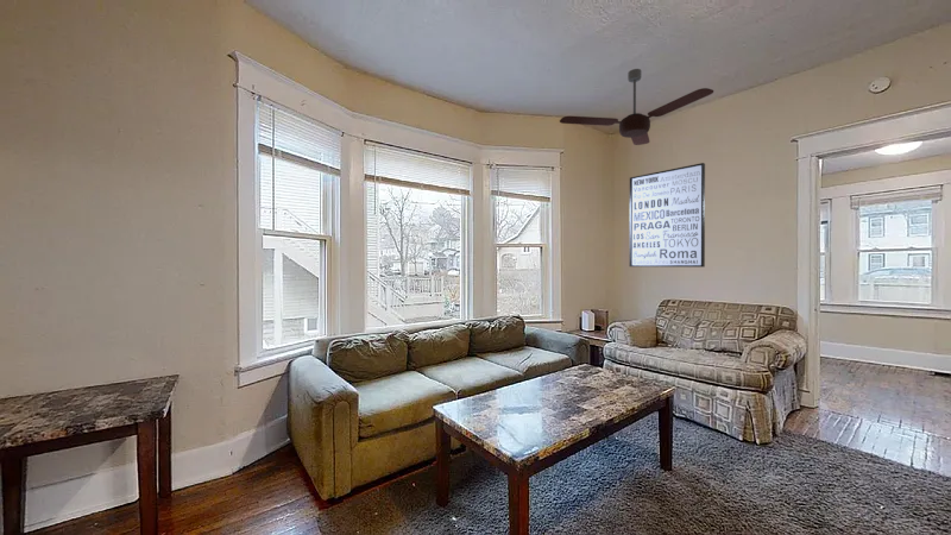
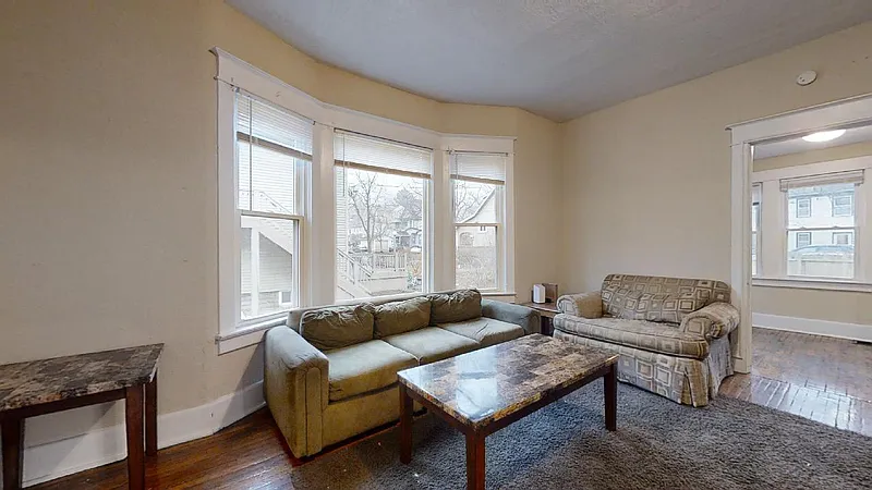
- wall art (663, 219)
- ceiling fan (634, 107)
